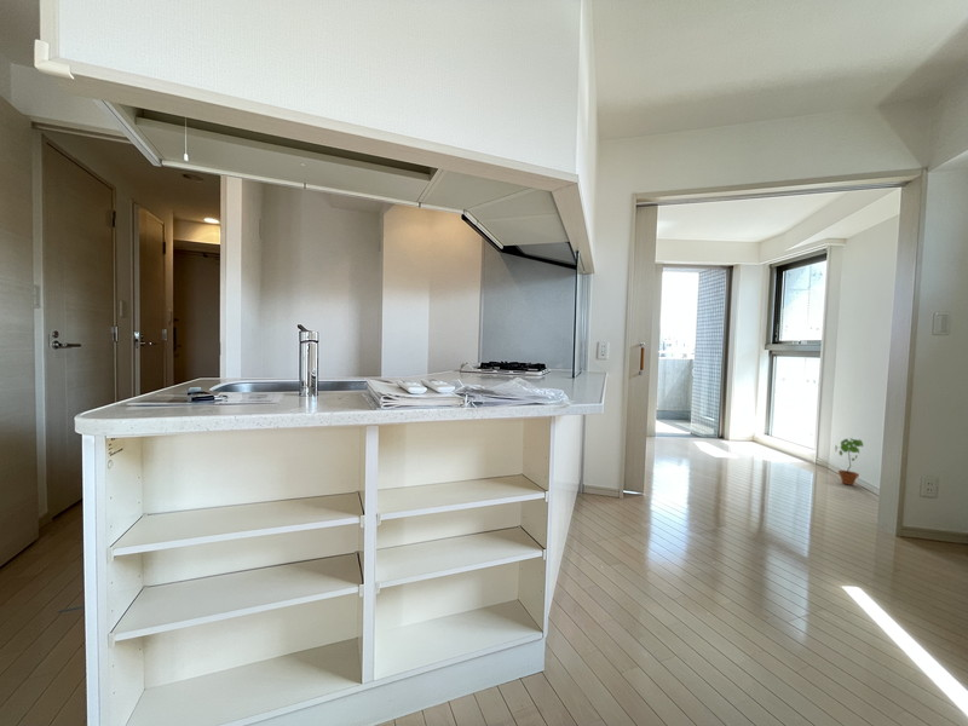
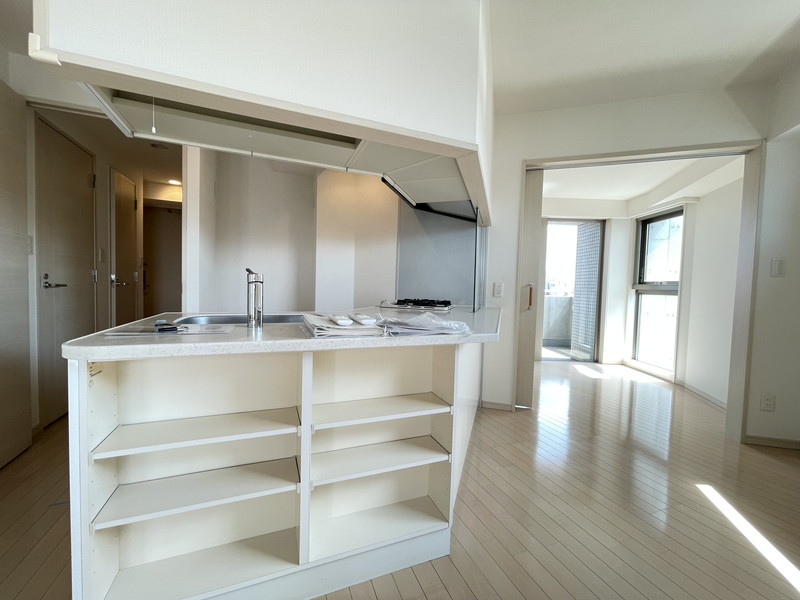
- potted plant (849, 460)
